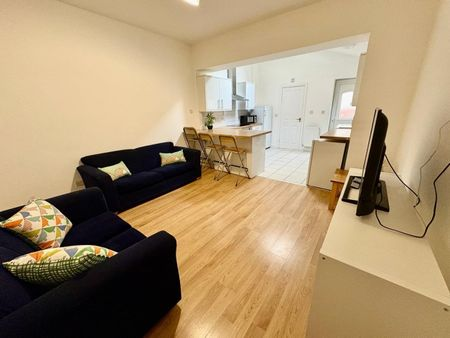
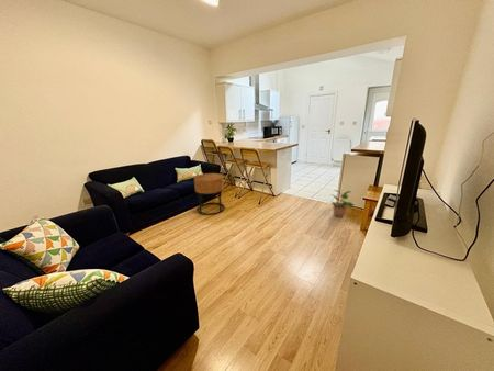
+ potted plant (340, 202)
+ side table (210, 193)
